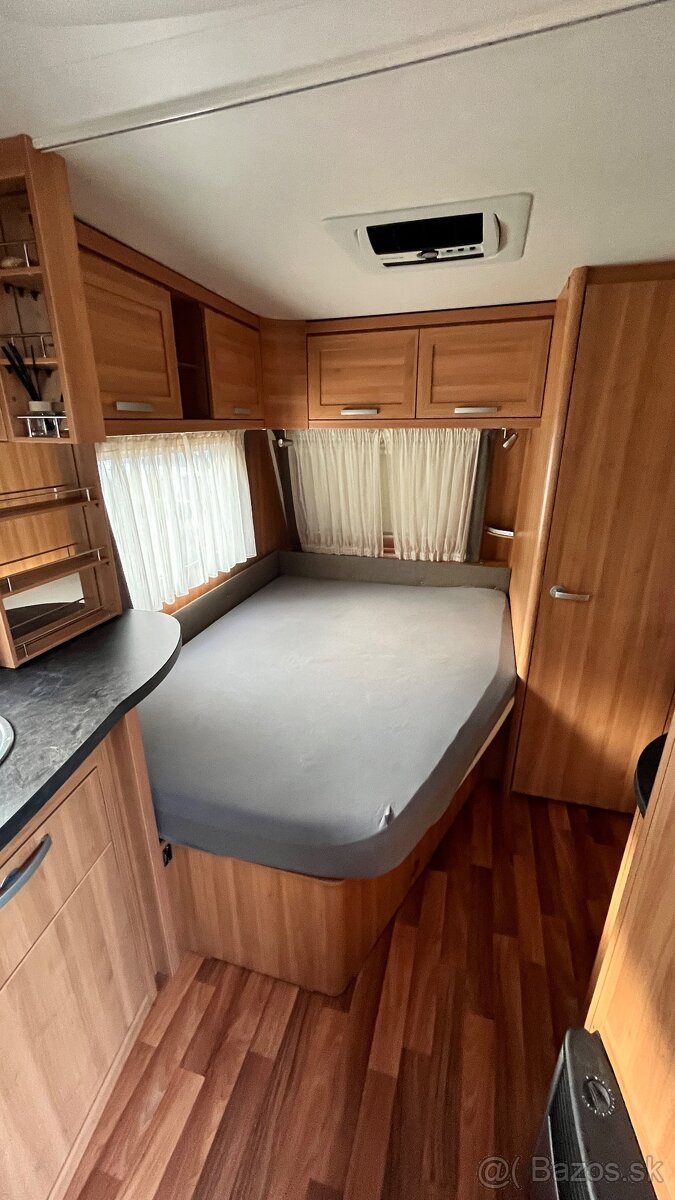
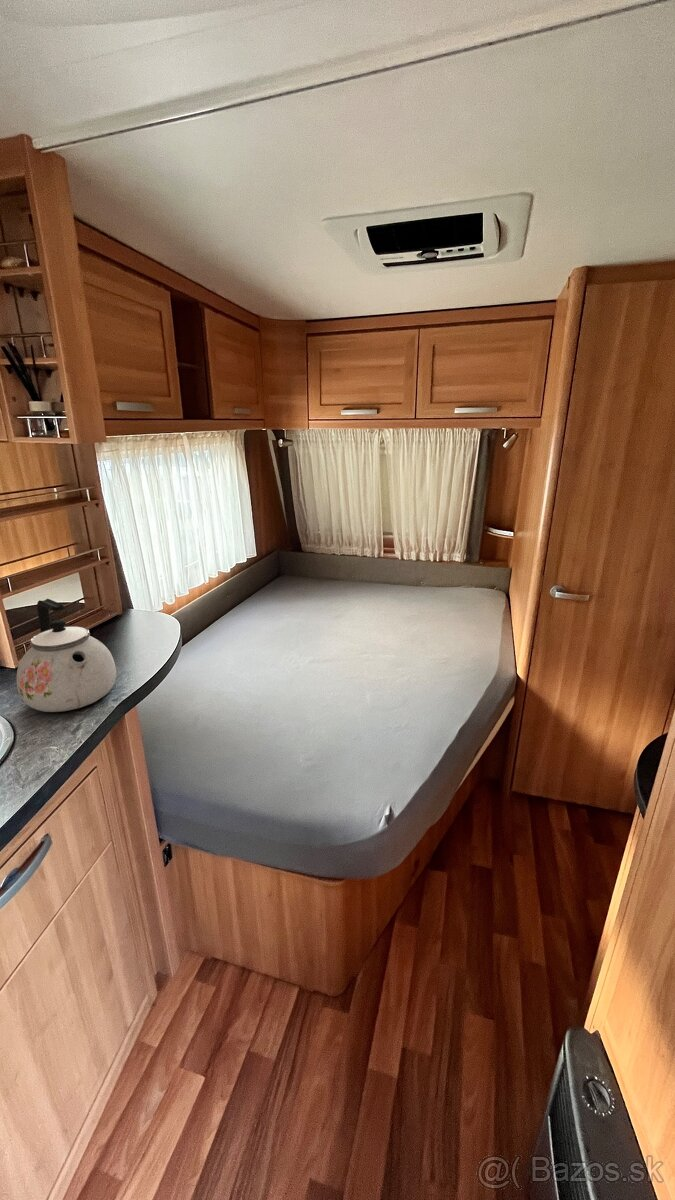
+ kettle (63, 651)
